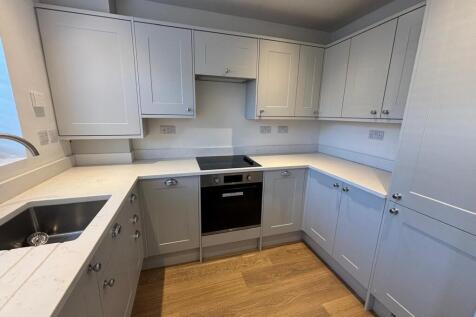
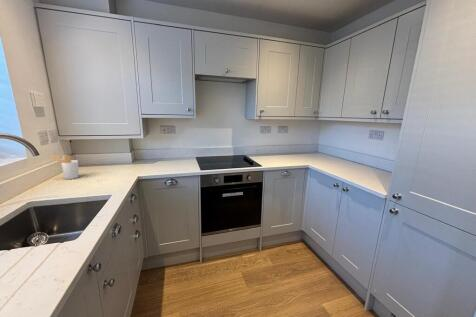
+ utensil holder (65, 166)
